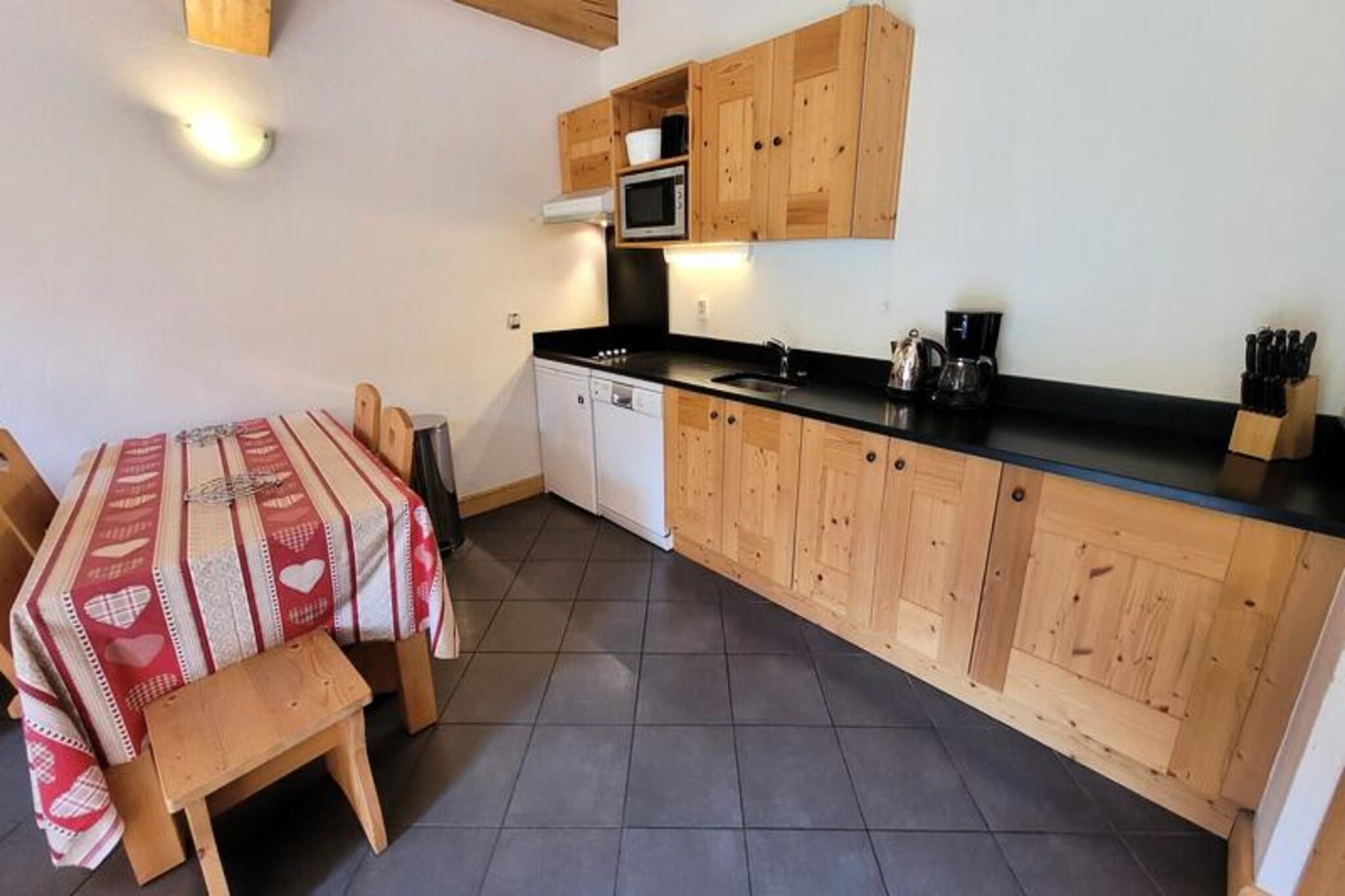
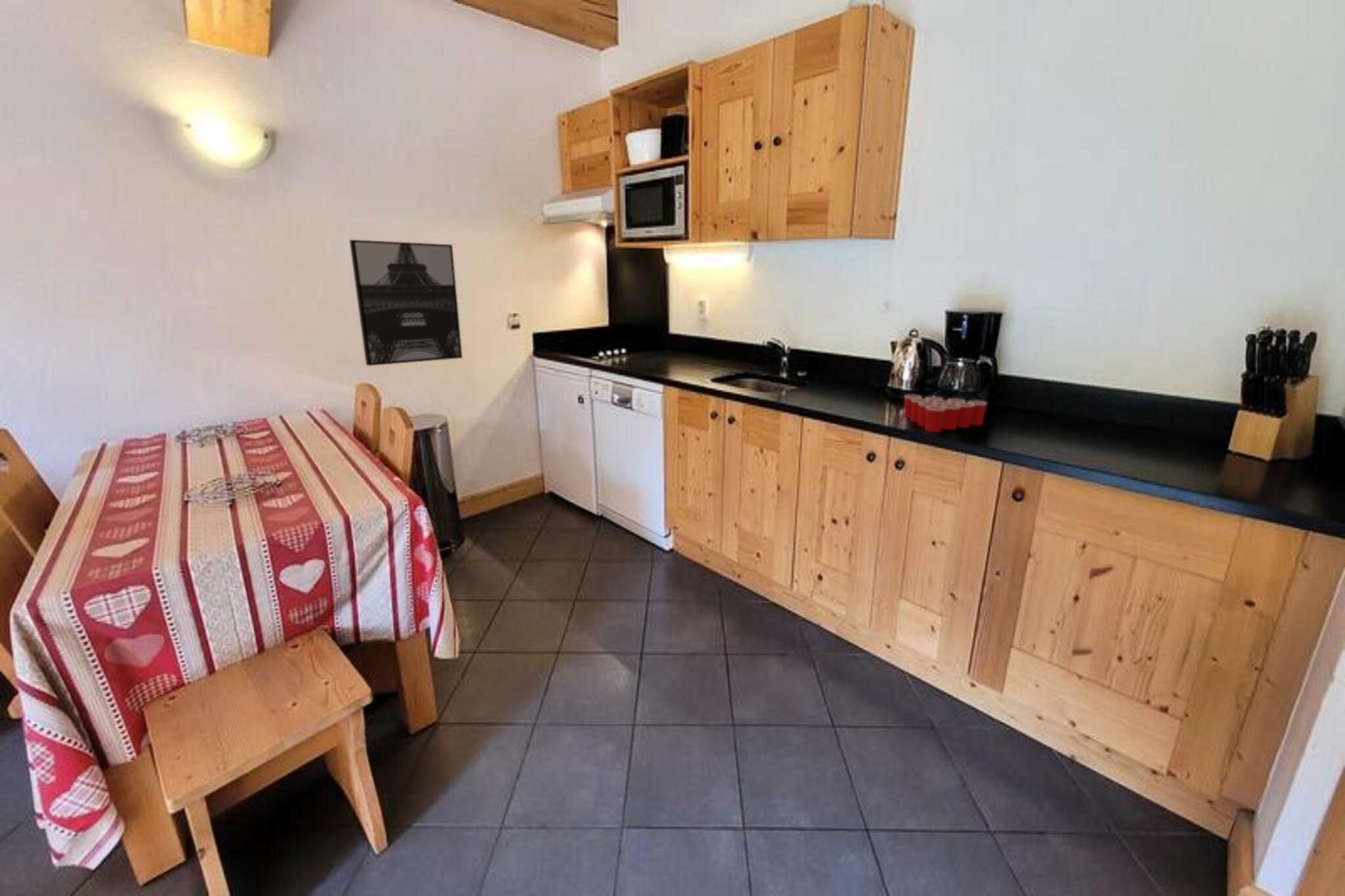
+ cup (949, 412)
+ wall art (410, 303)
